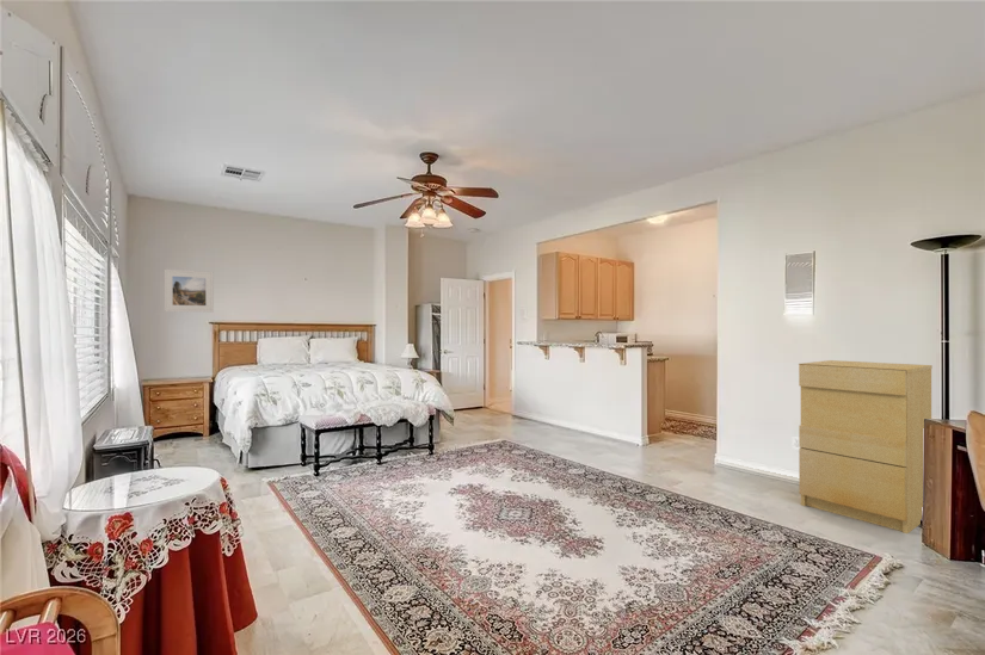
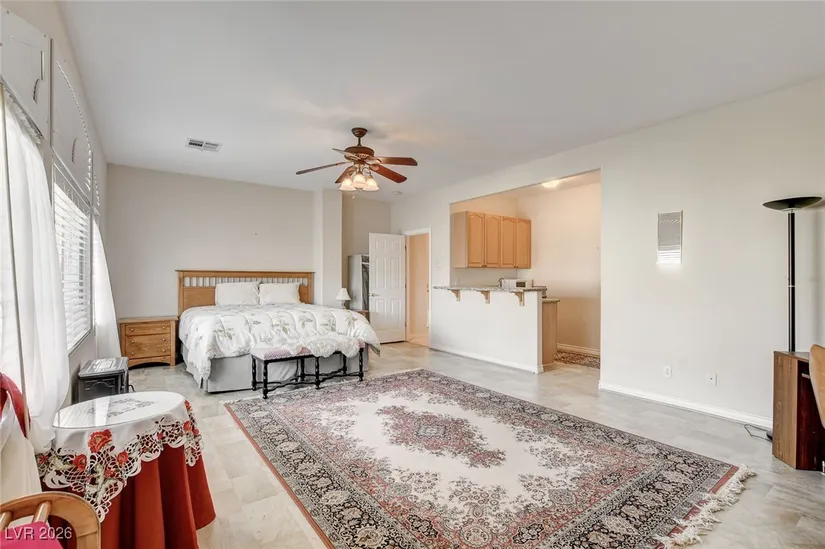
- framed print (189, 291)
- cabinet (863, 437)
